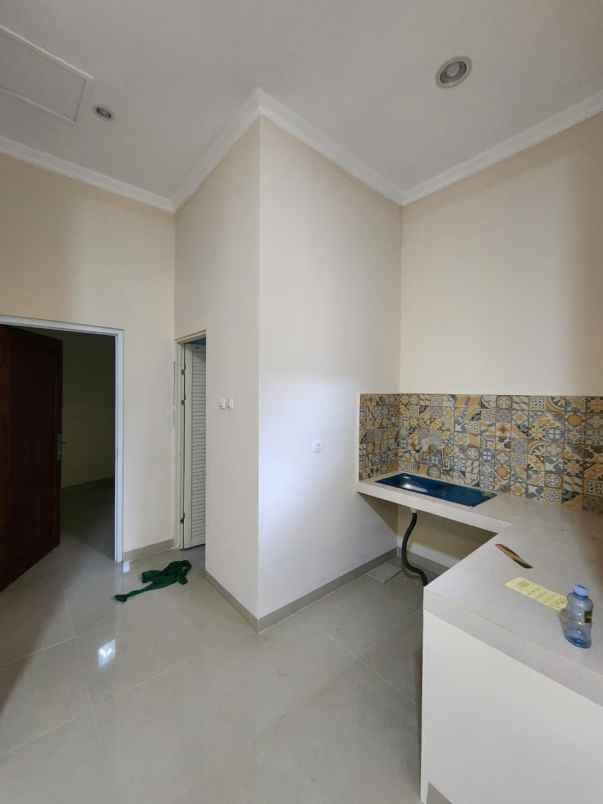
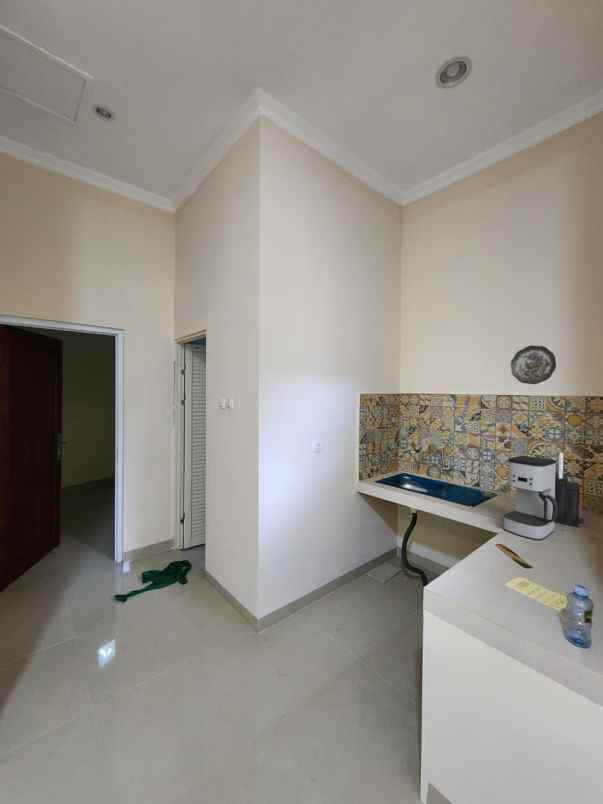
+ coffee maker (532, 495)
+ decorative plate (532, 365)
+ knife block (569, 487)
